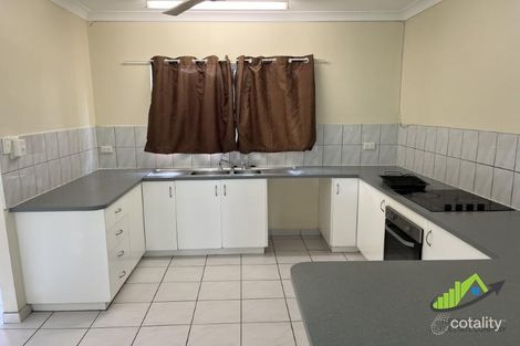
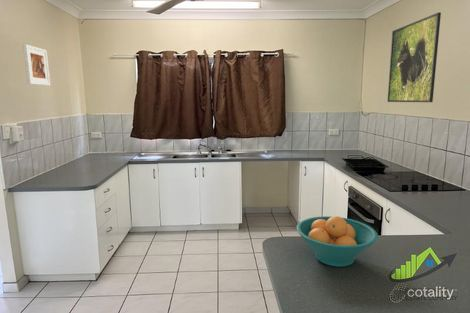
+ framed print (37, 66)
+ fruit bowl (335, 237)
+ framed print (410, 63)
